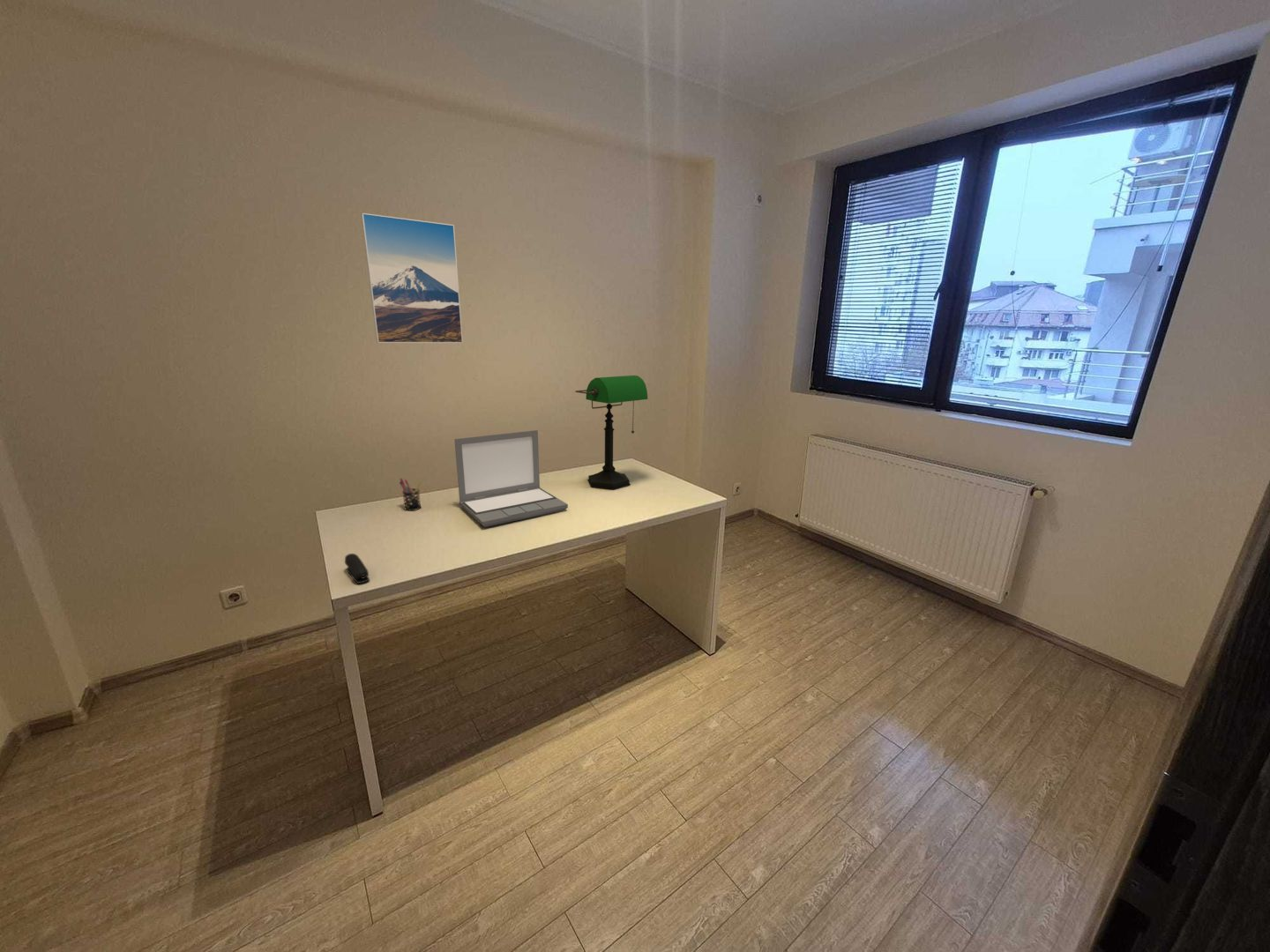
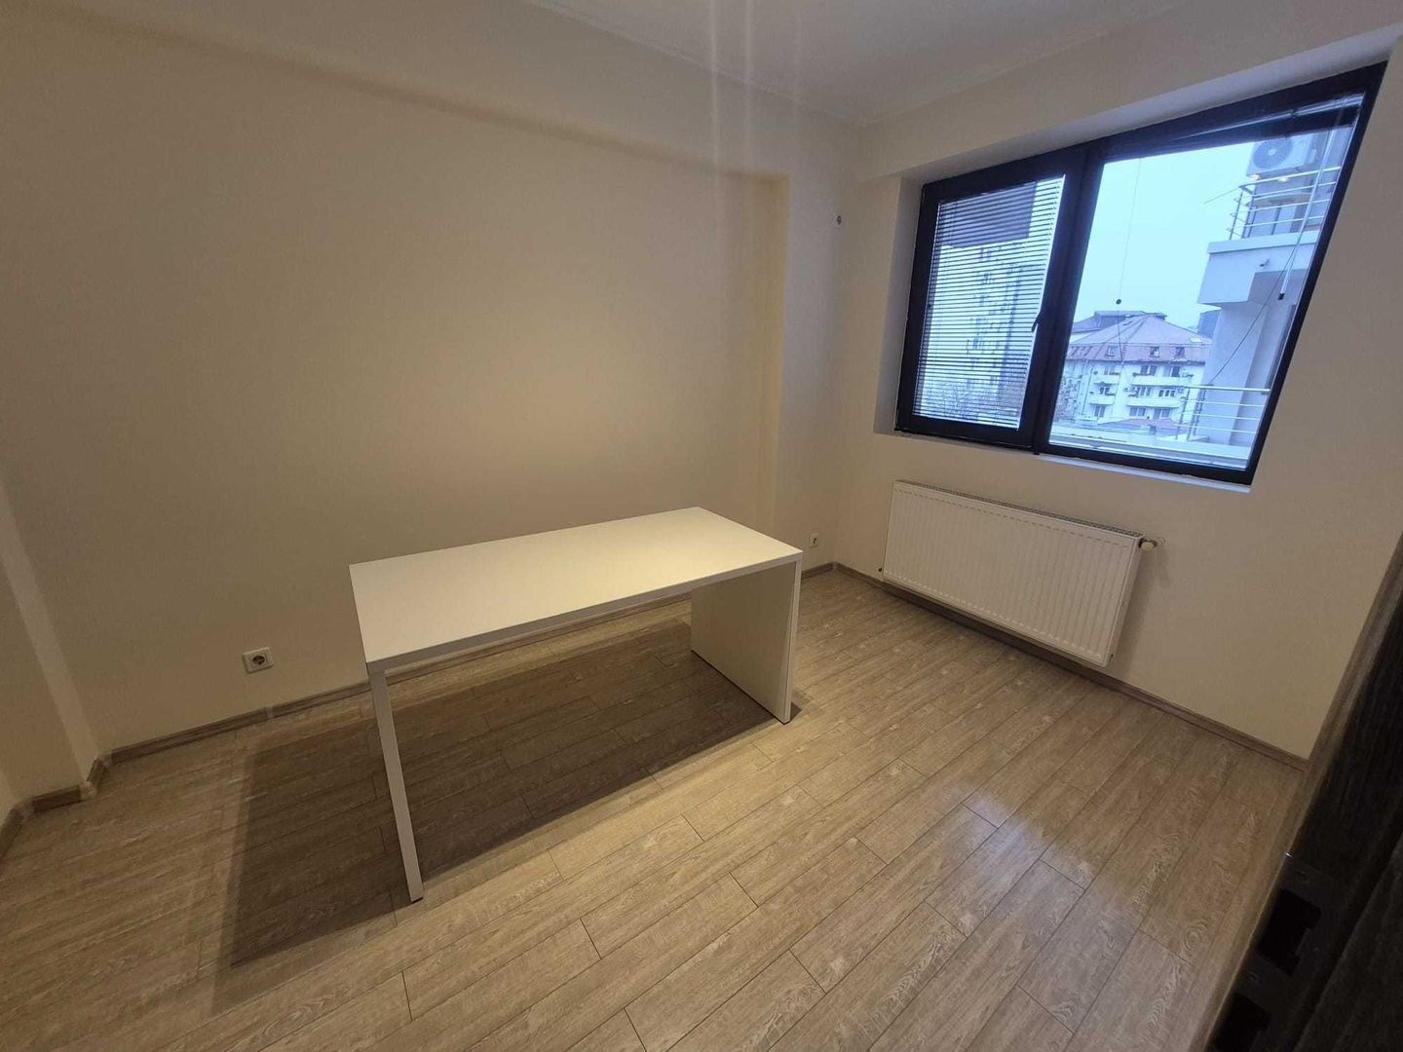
- desk lamp (611, 431)
- pen holder (409, 494)
- stapler (356, 567)
- laptop (512, 475)
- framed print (415, 283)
